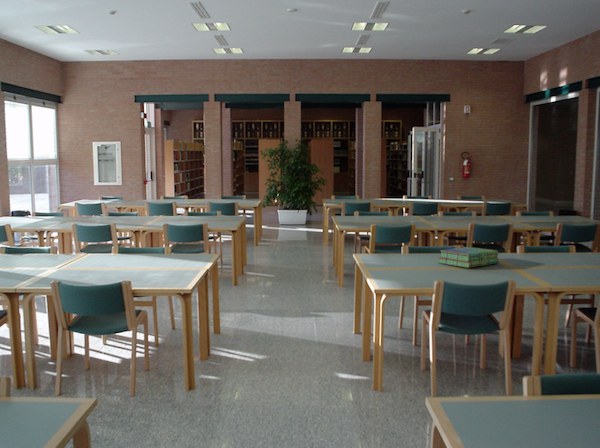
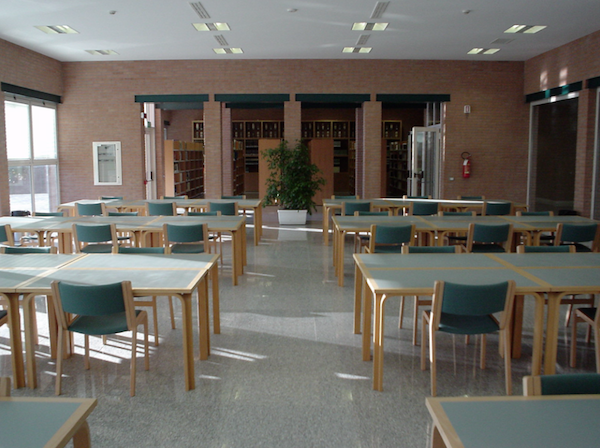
- stack of books (468, 256)
